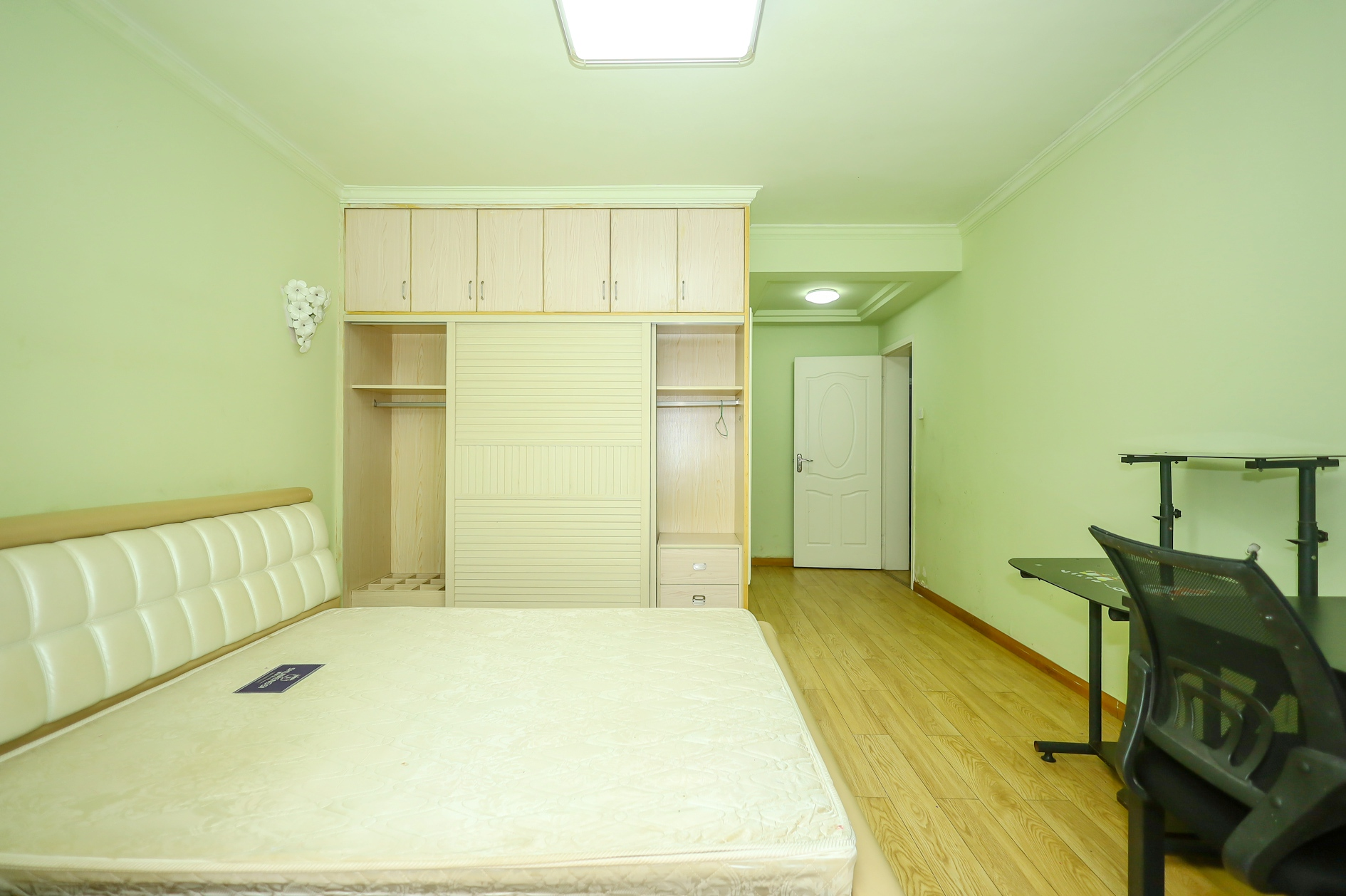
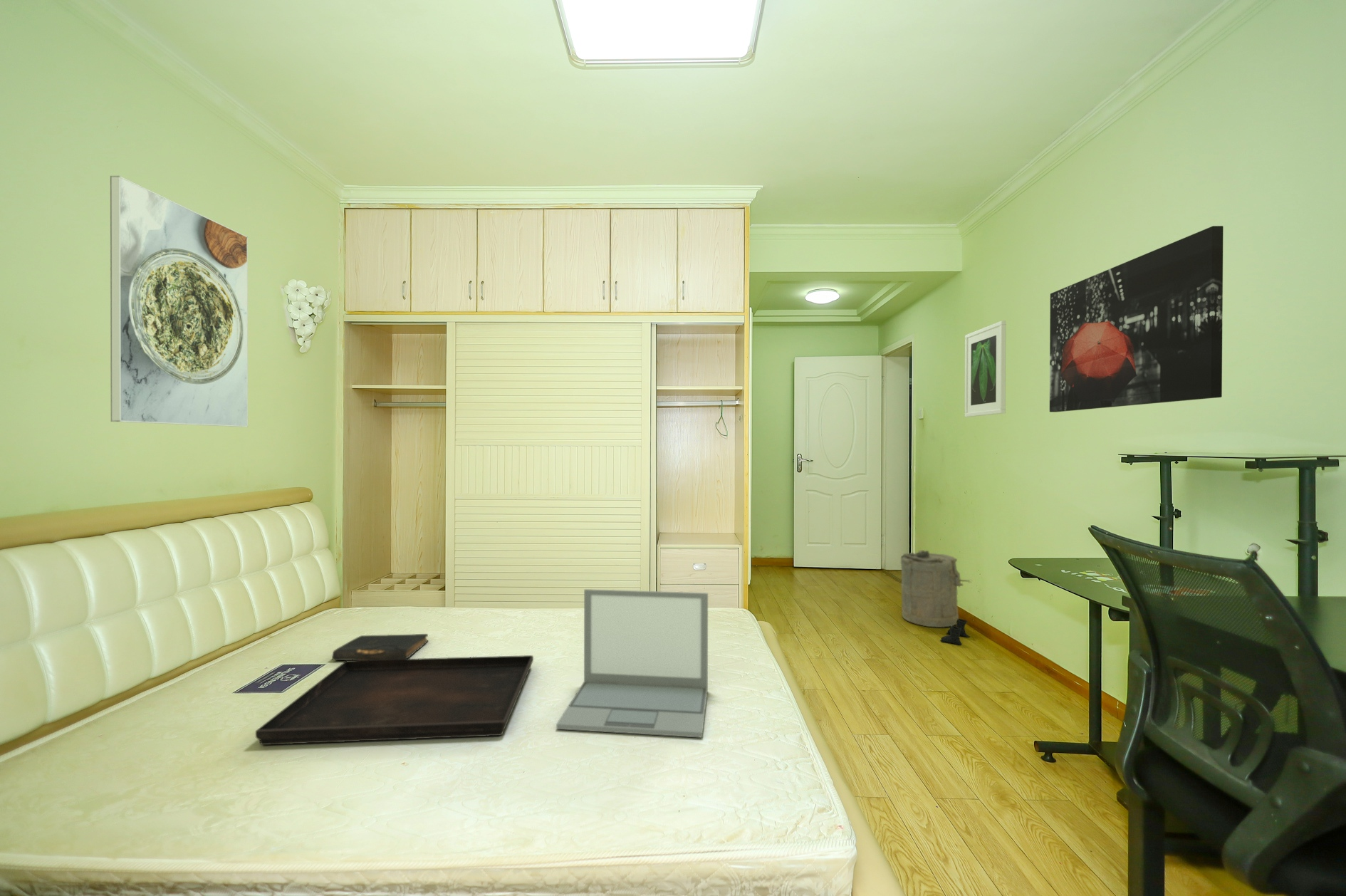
+ boots (954, 630)
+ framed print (984, 372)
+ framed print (187, 317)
+ wall art (1120, 335)
+ laptop (637, 656)
+ laundry hamper (929, 585)
+ serving tray (415, 694)
+ book (382, 645)
